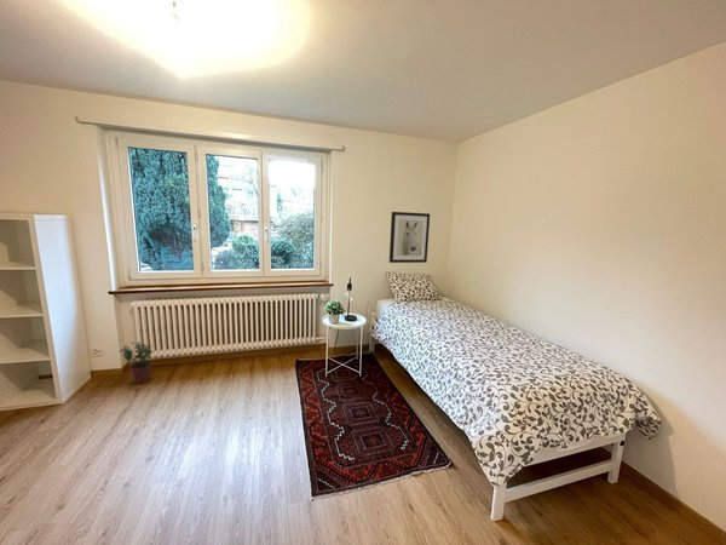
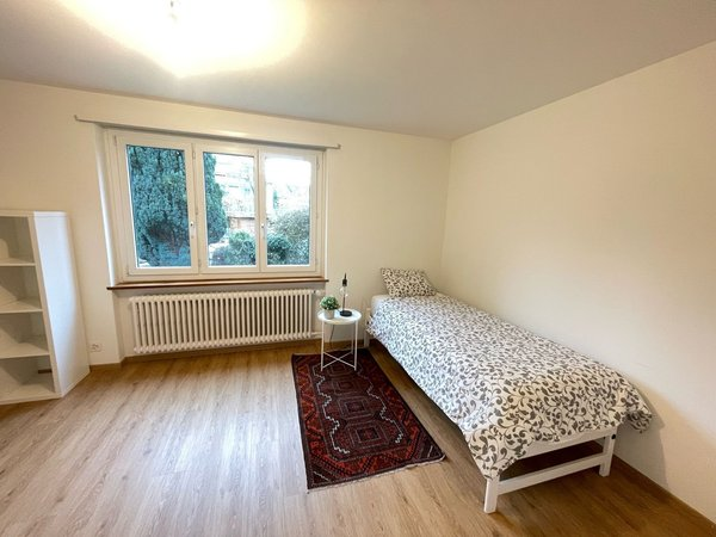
- potted plant (139, 360)
- wall art (409, 237)
